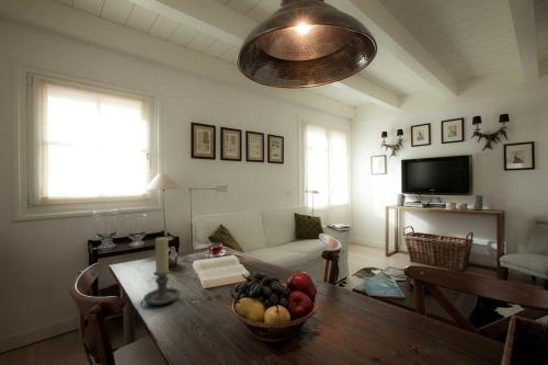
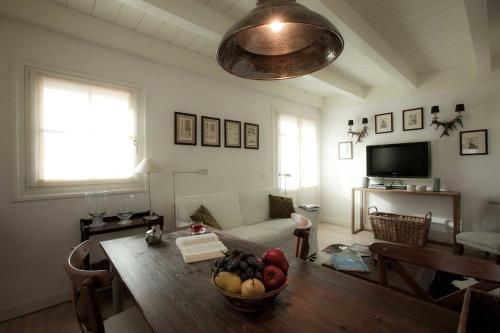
- candle holder (159, 269)
